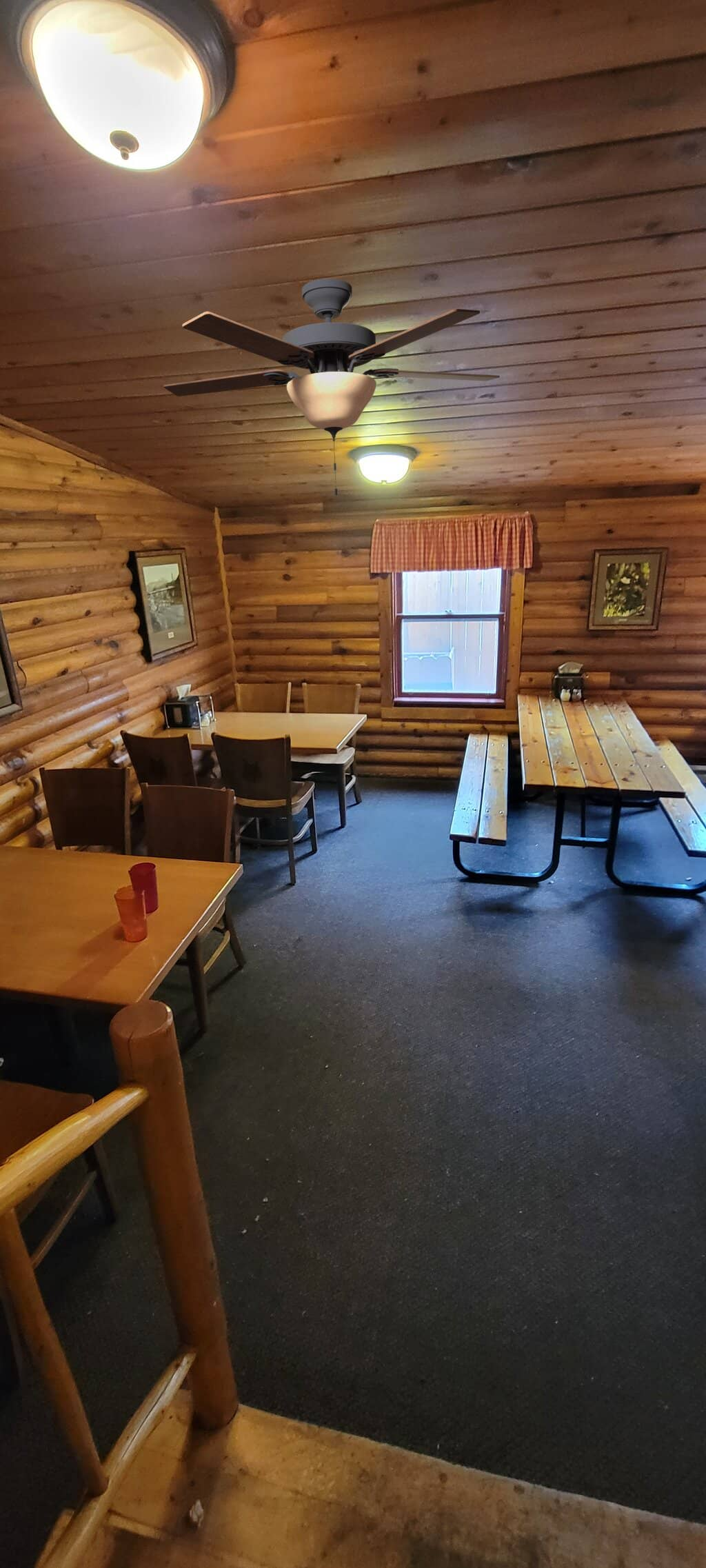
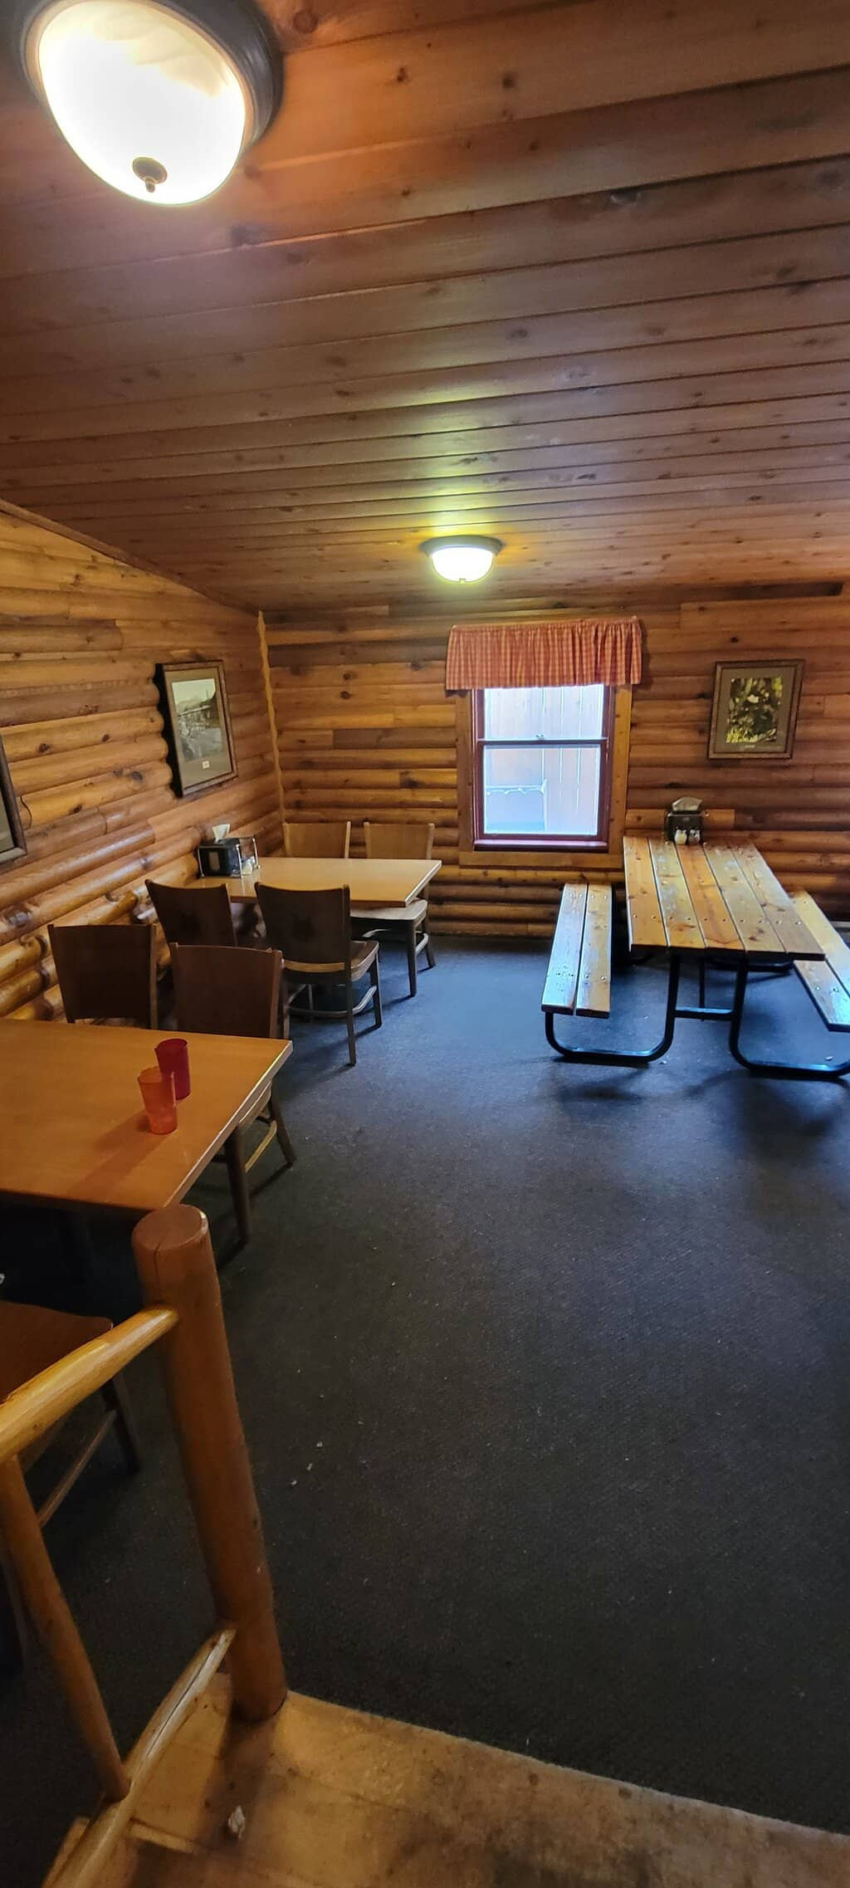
- ceiling fan (332, 399)
